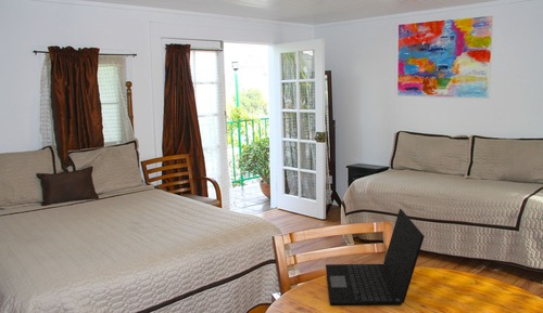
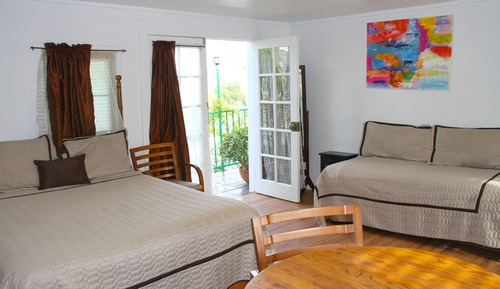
- laptop (368, 264)
